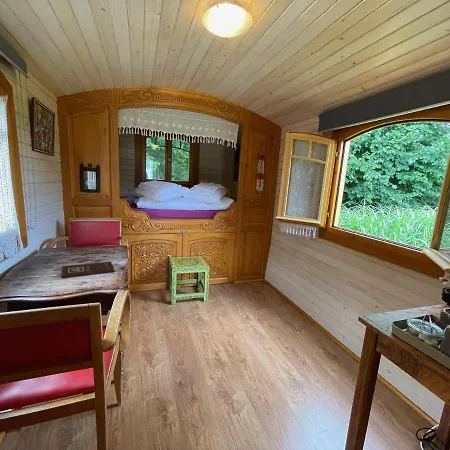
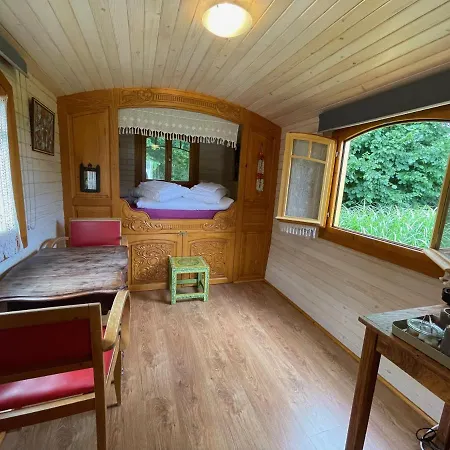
- book (88, 269)
